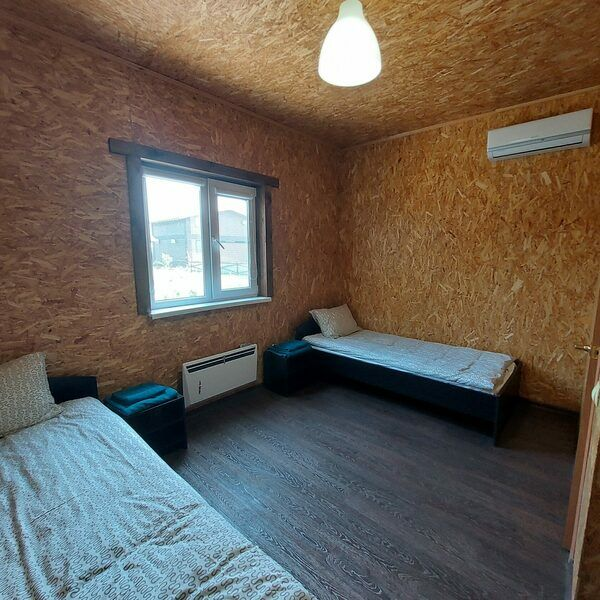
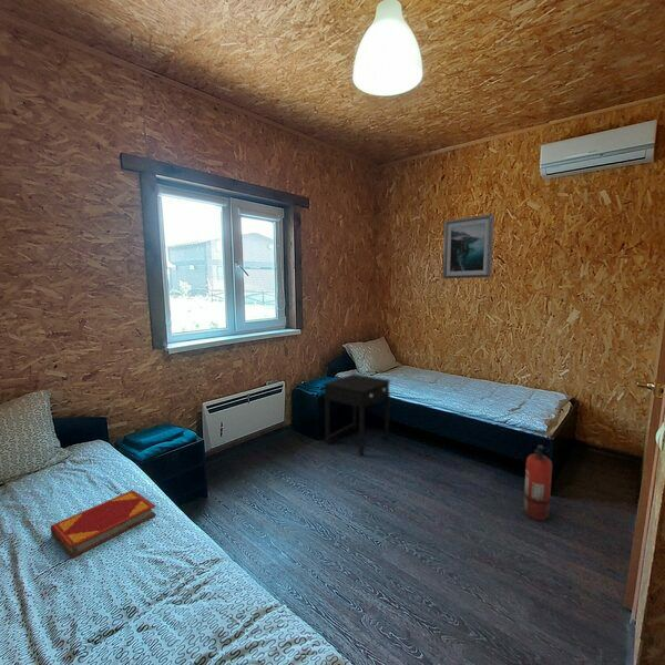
+ side table (359, 411)
+ fire extinguisher (538, 477)
+ wall art (467, 248)
+ hardback book (105, 520)
